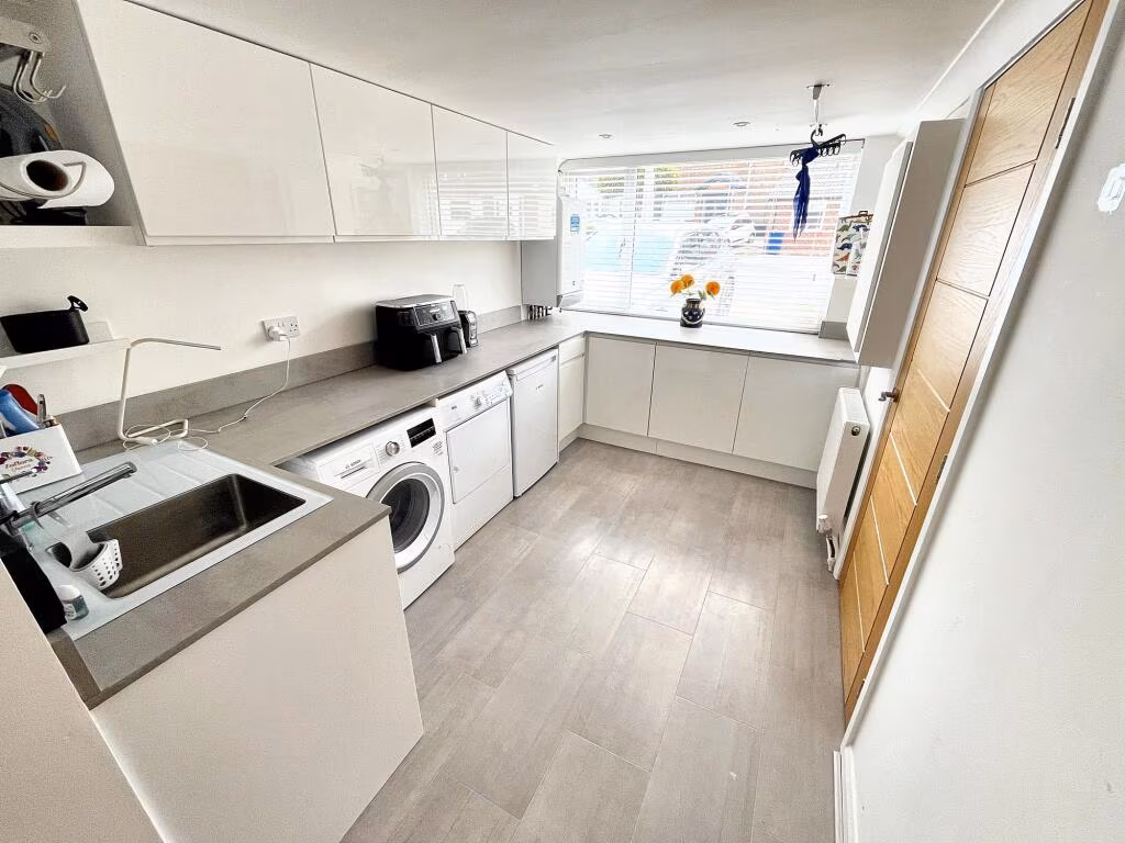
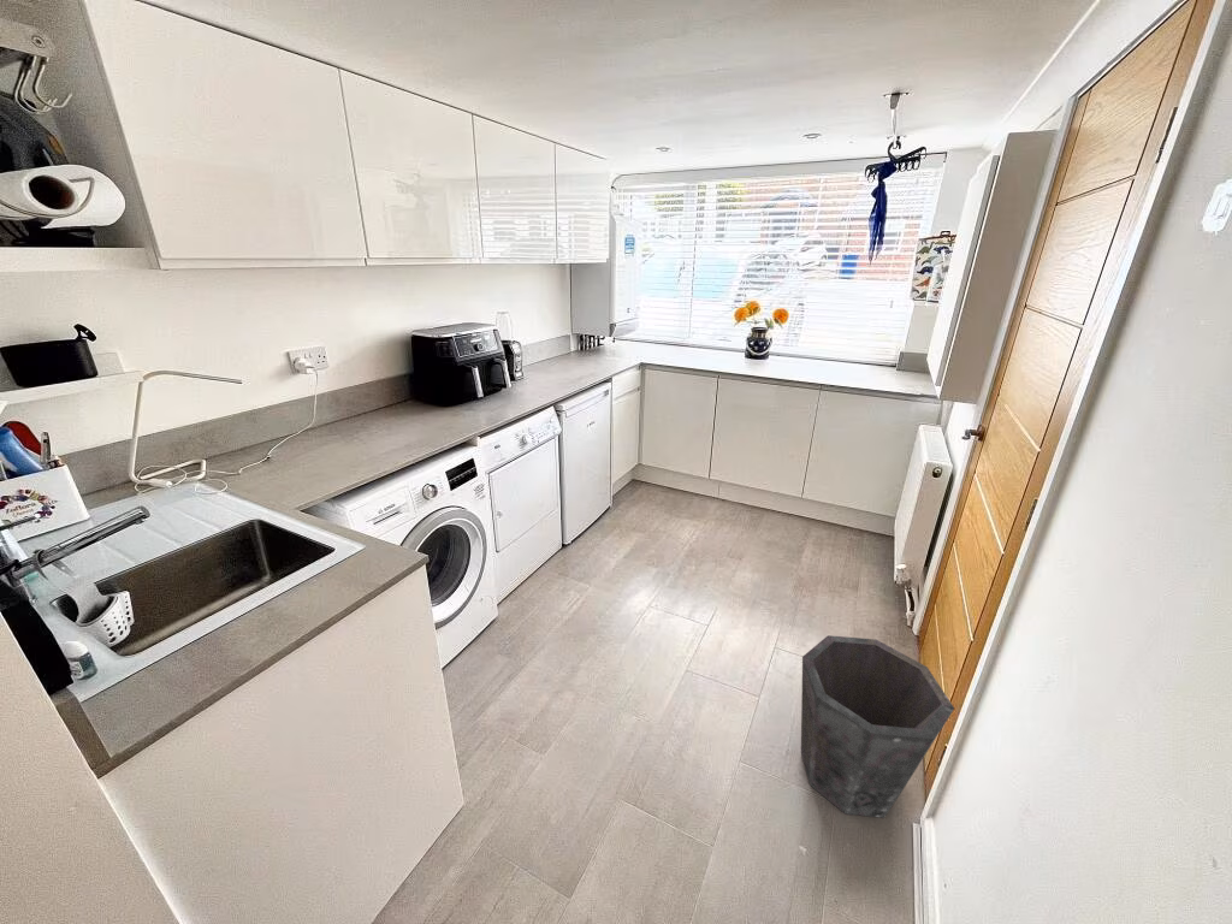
+ waste bin (860, 728)
